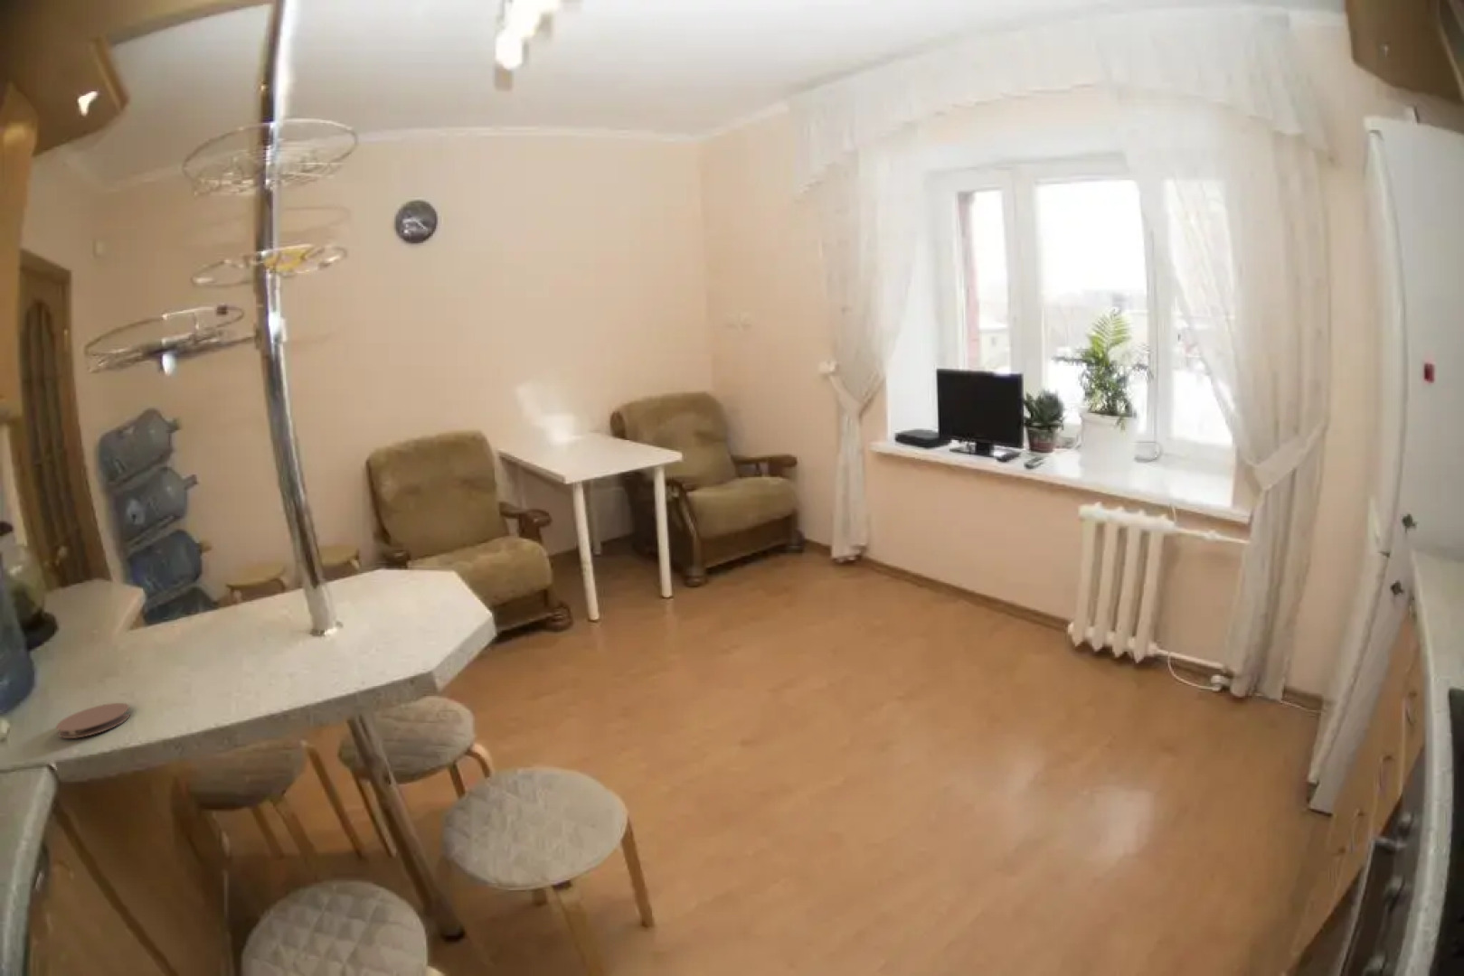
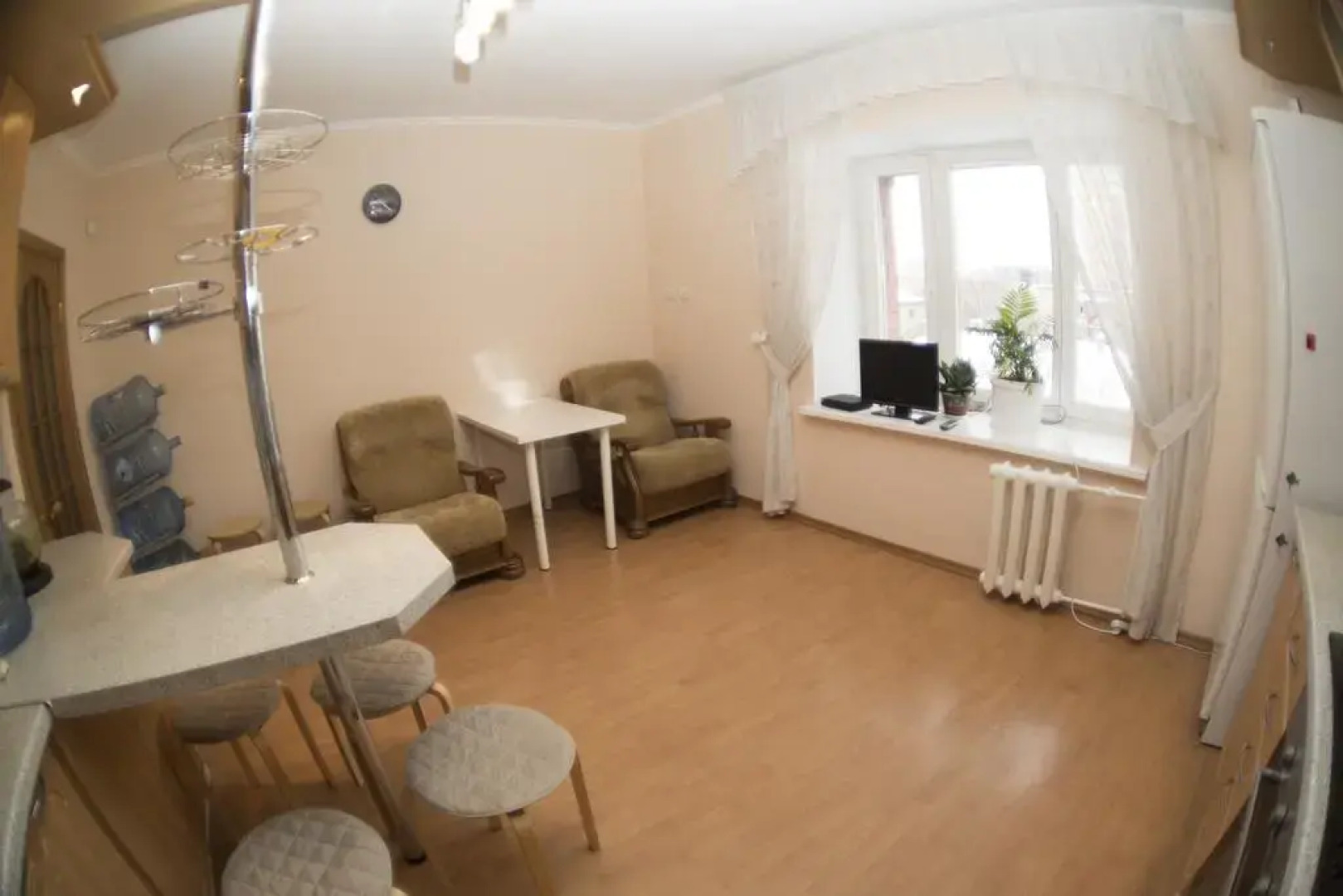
- coaster (94, 719)
